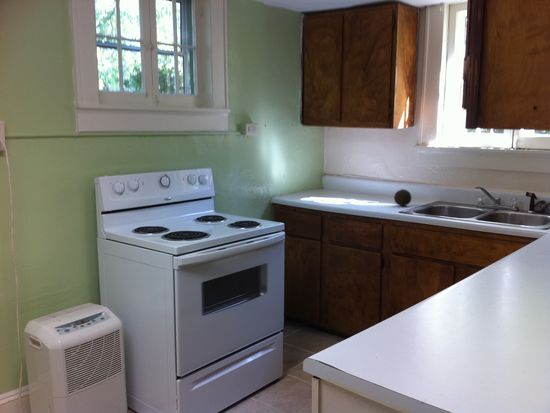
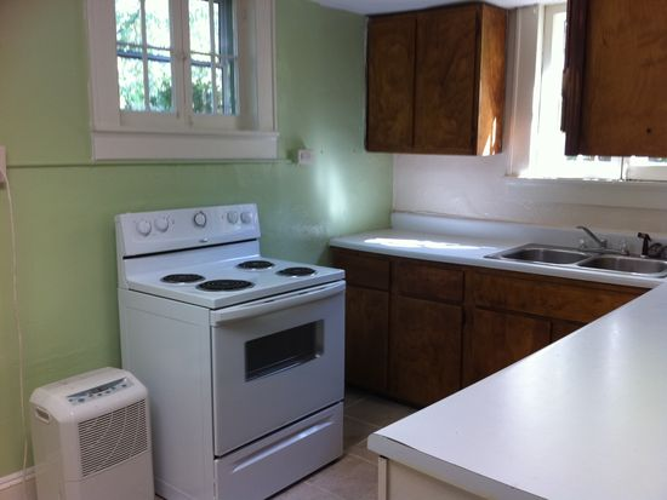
- decorative ball (402, 197)
